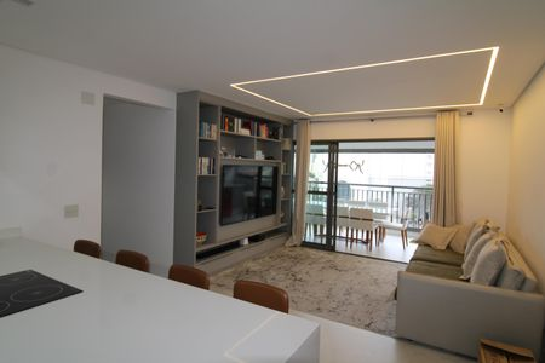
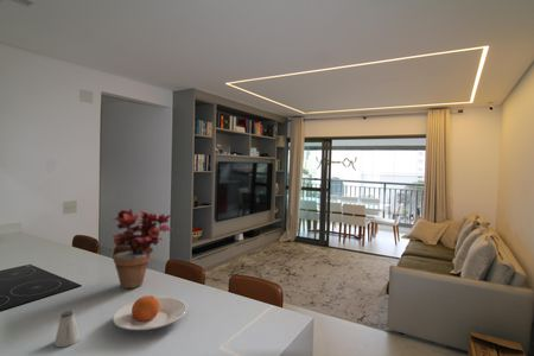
+ plate (151, 309)
+ saltshaker (66, 326)
+ potted plant (139, 246)
